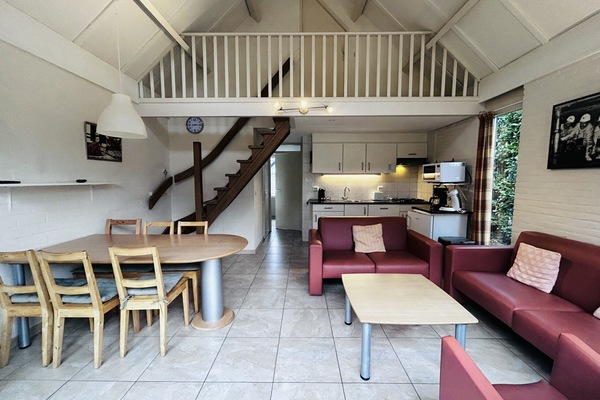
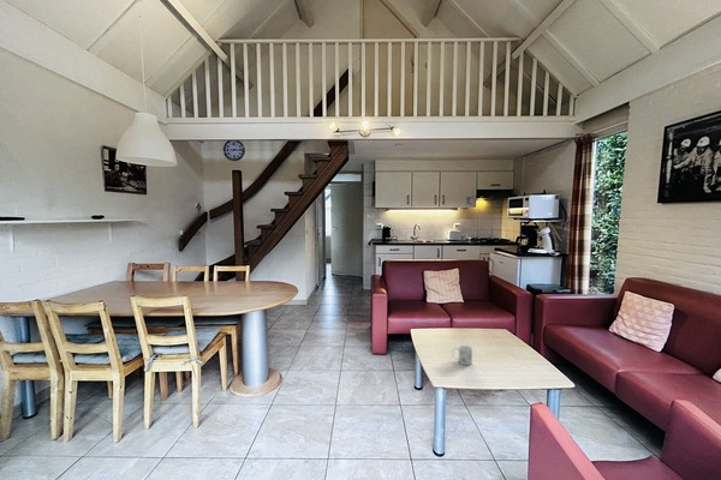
+ mug (461, 354)
